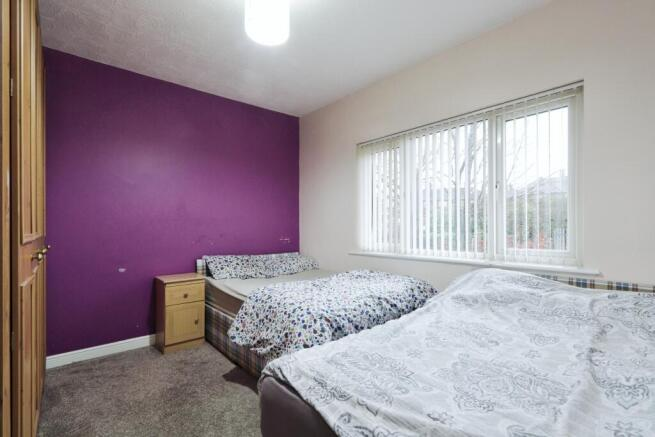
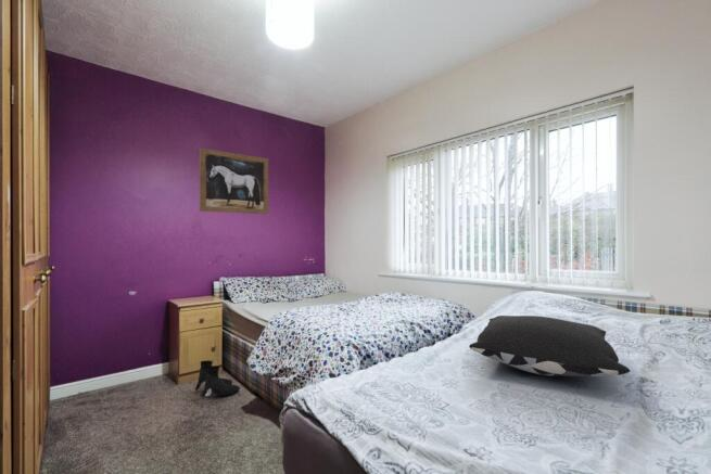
+ pillow (543, 341)
+ boots (217, 375)
+ wall art (236, 183)
